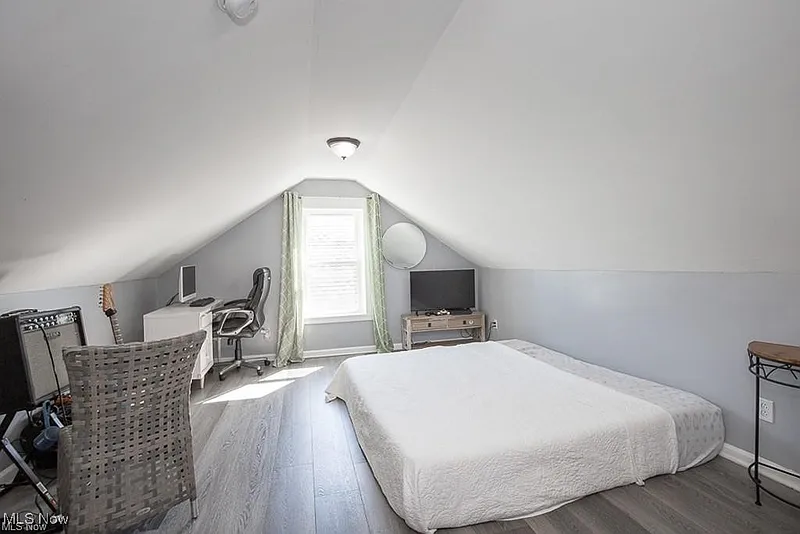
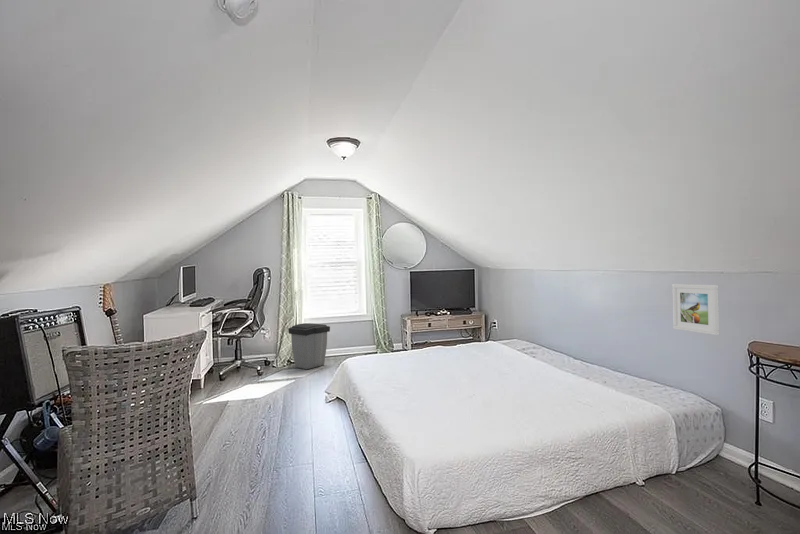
+ trash can (310, 345)
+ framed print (694, 308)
